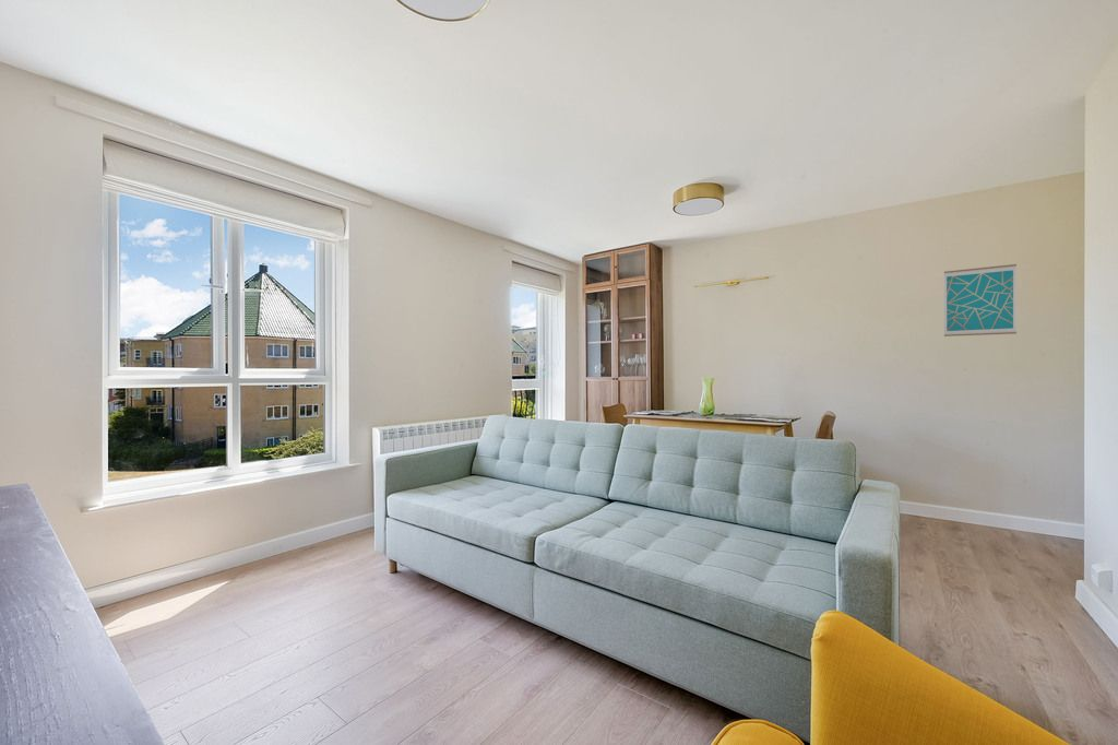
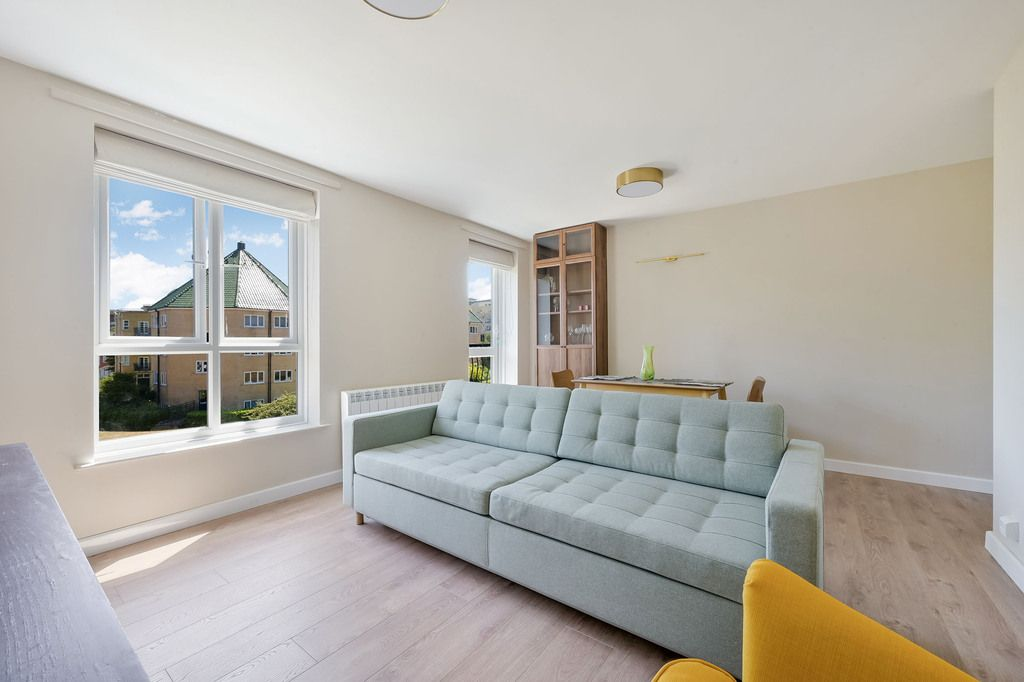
- wall art (978, 301)
